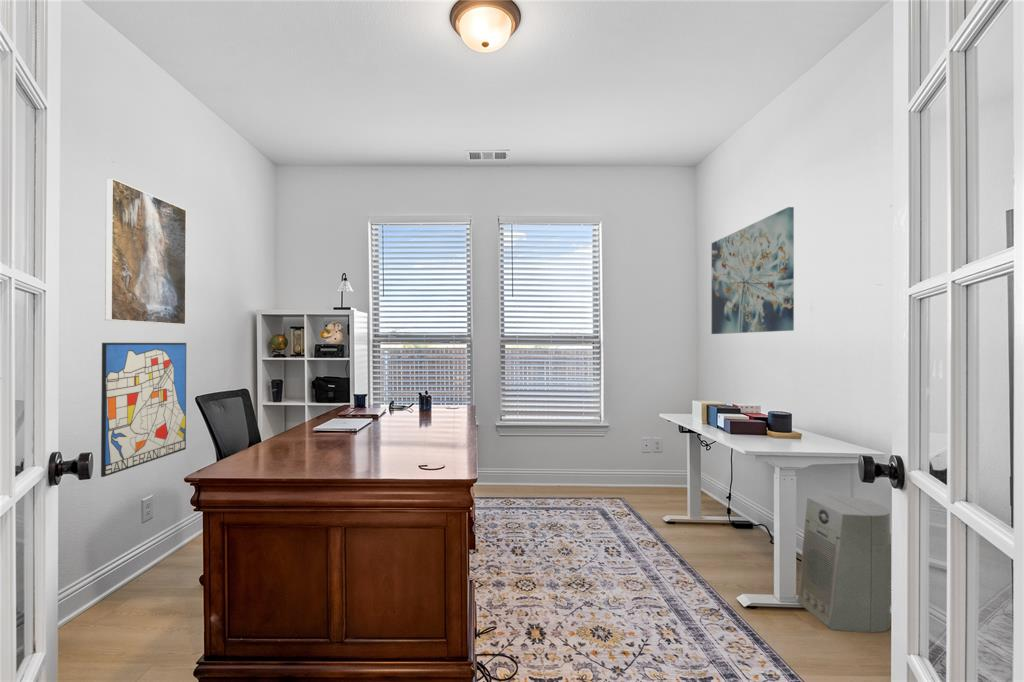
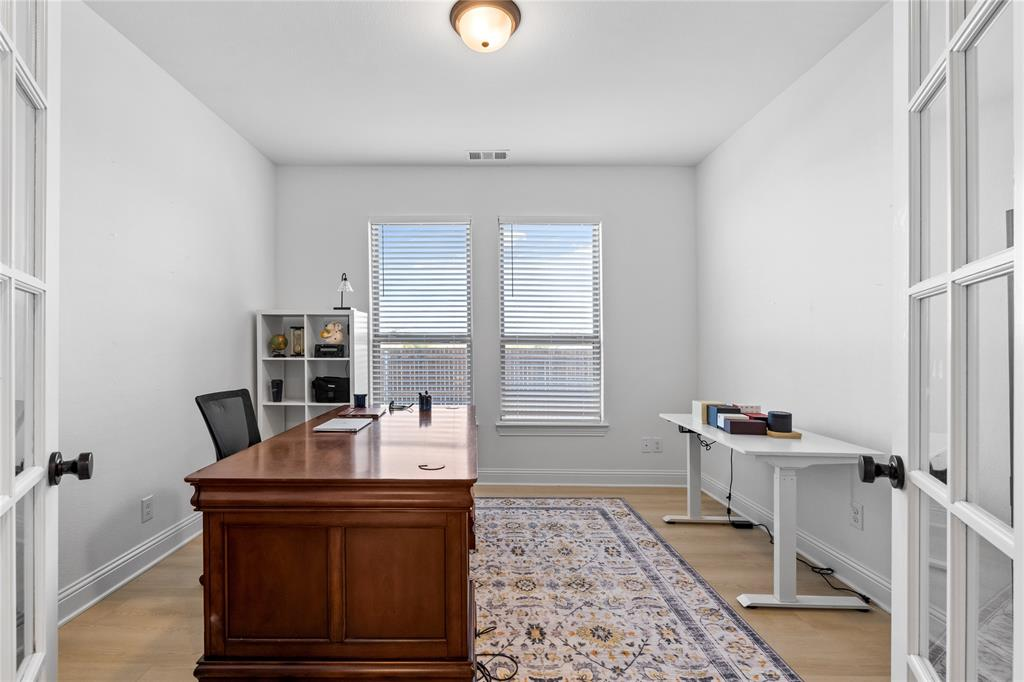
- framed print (149, 259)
- fan (851, 559)
- wall art (148, 402)
- wall art (746, 280)
